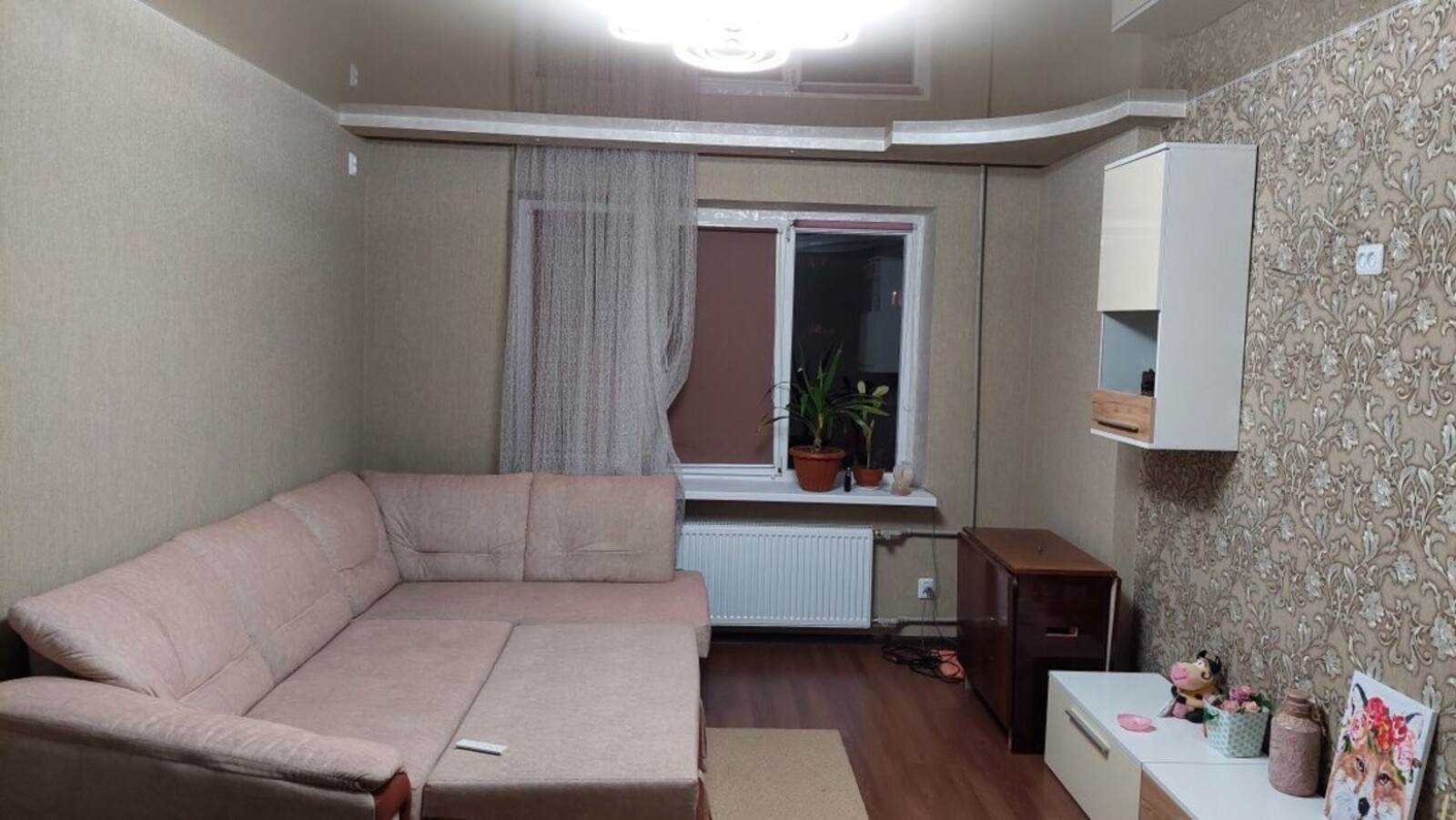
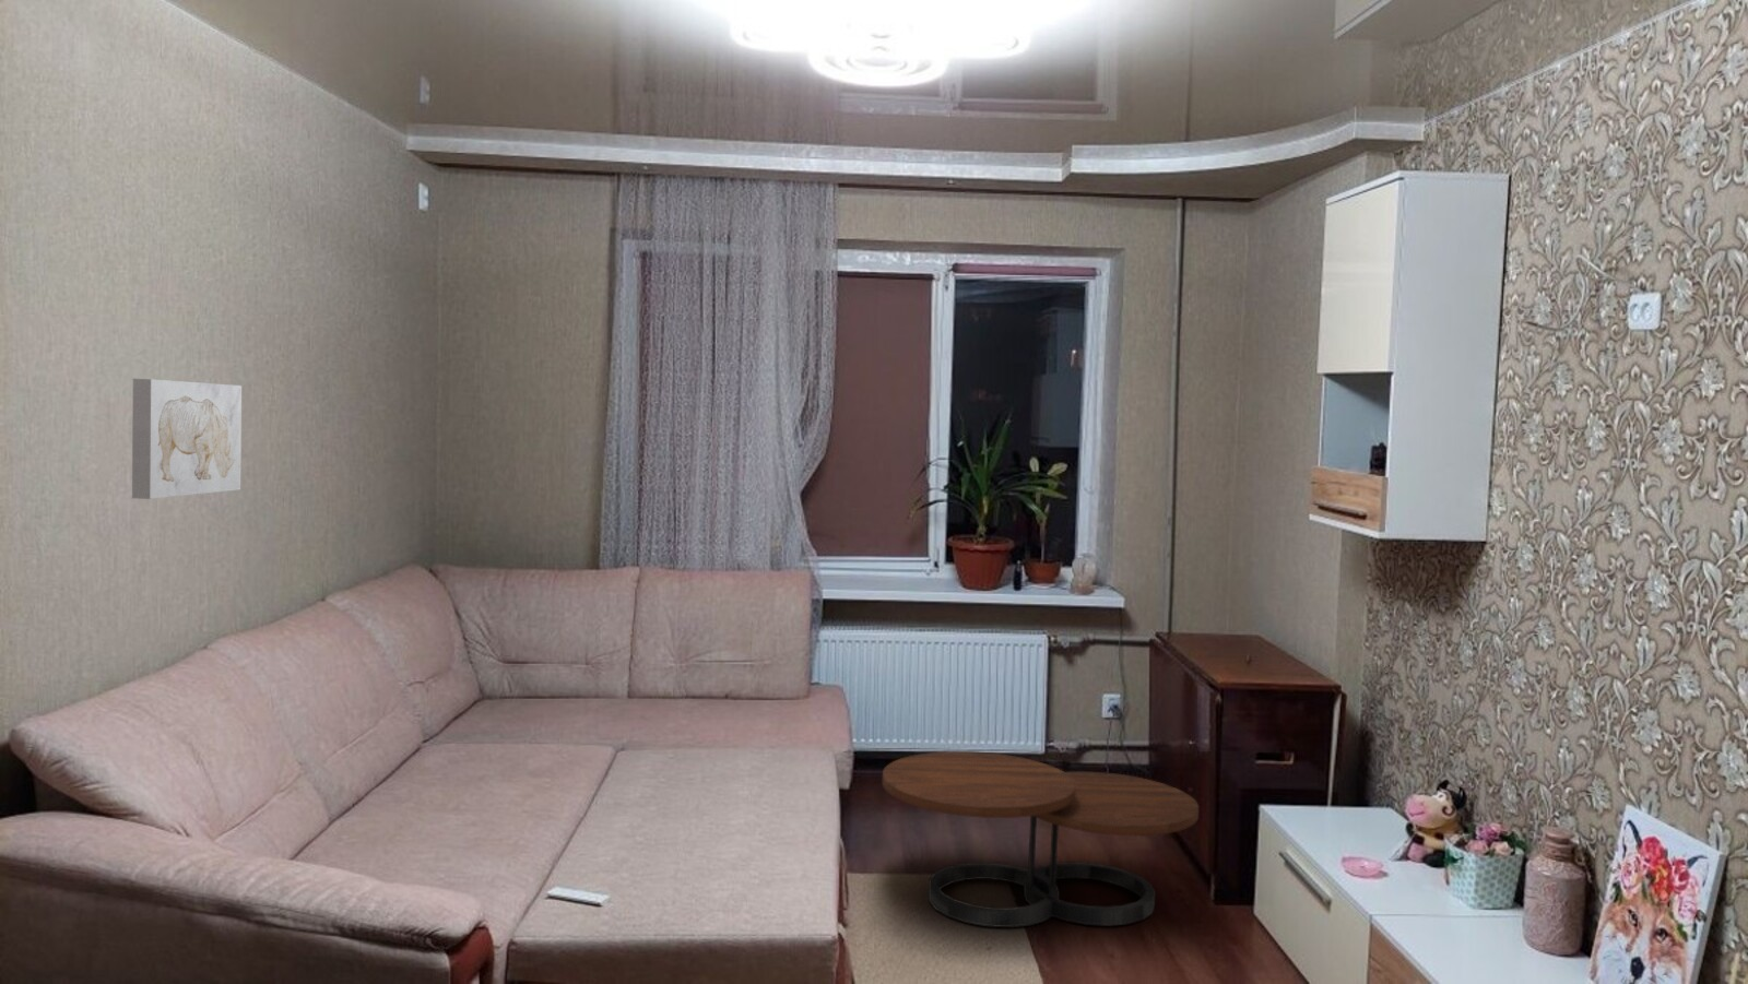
+ wall art (190, 438)
+ coffee table (1035, 838)
